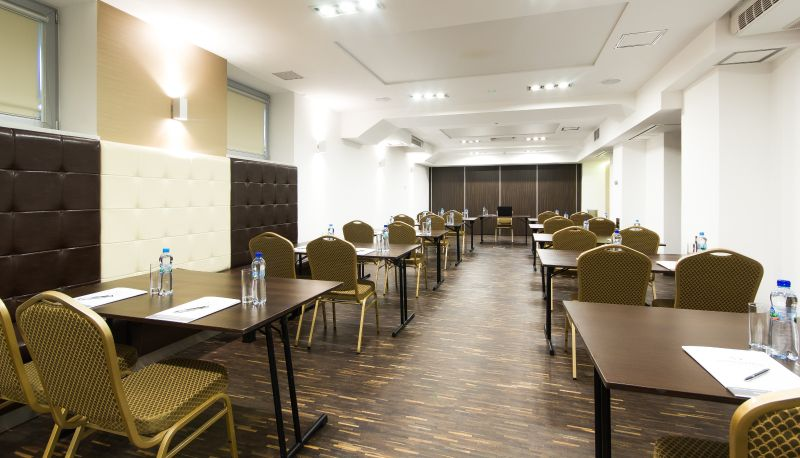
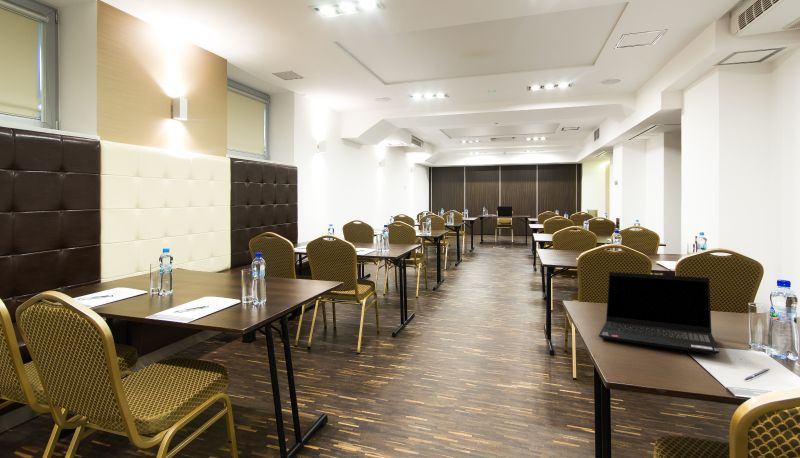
+ laptop computer (655, 307)
